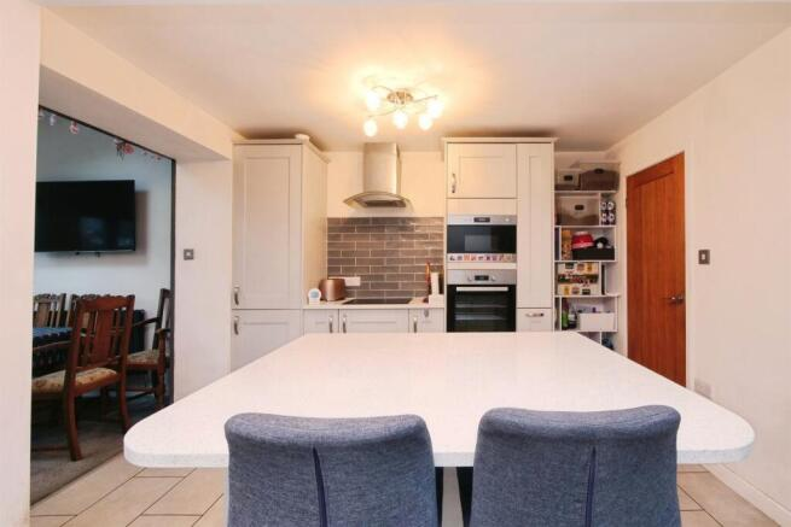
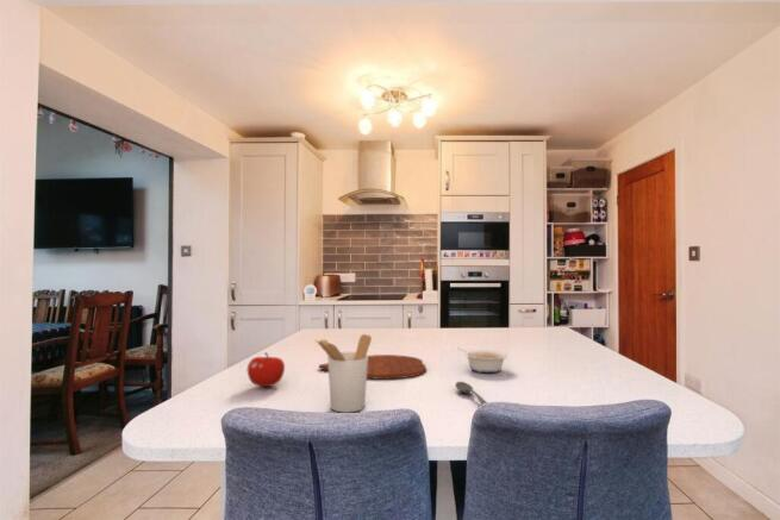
+ soupspoon (475, 395)
+ fruit (266, 369)
+ cutting board (372, 365)
+ utensil holder (341, 371)
+ legume (483, 359)
